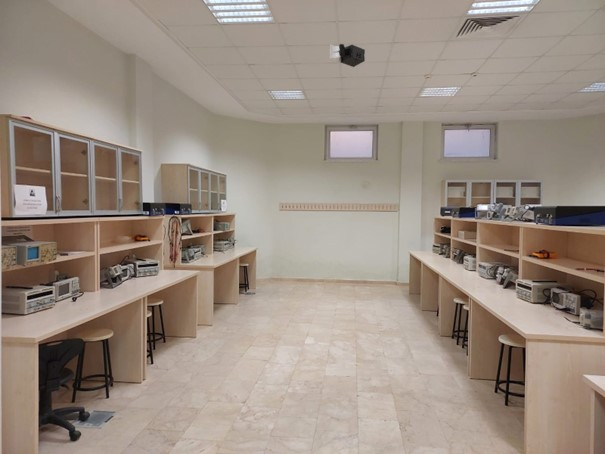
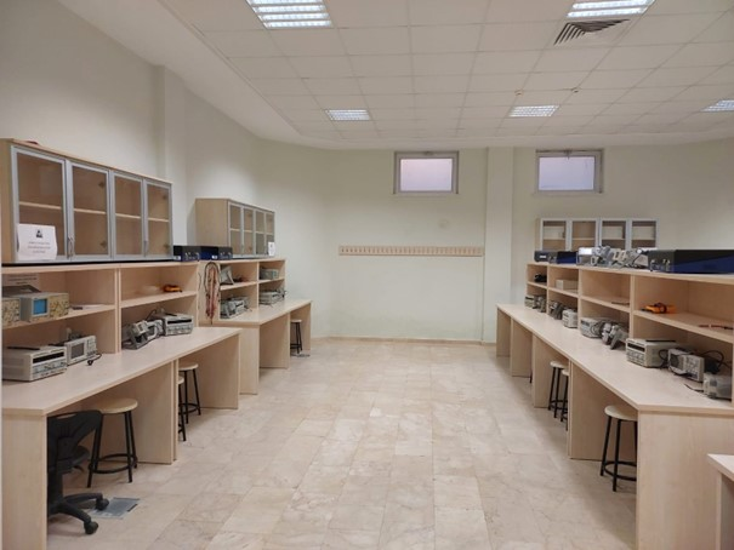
- projector (347, 54)
